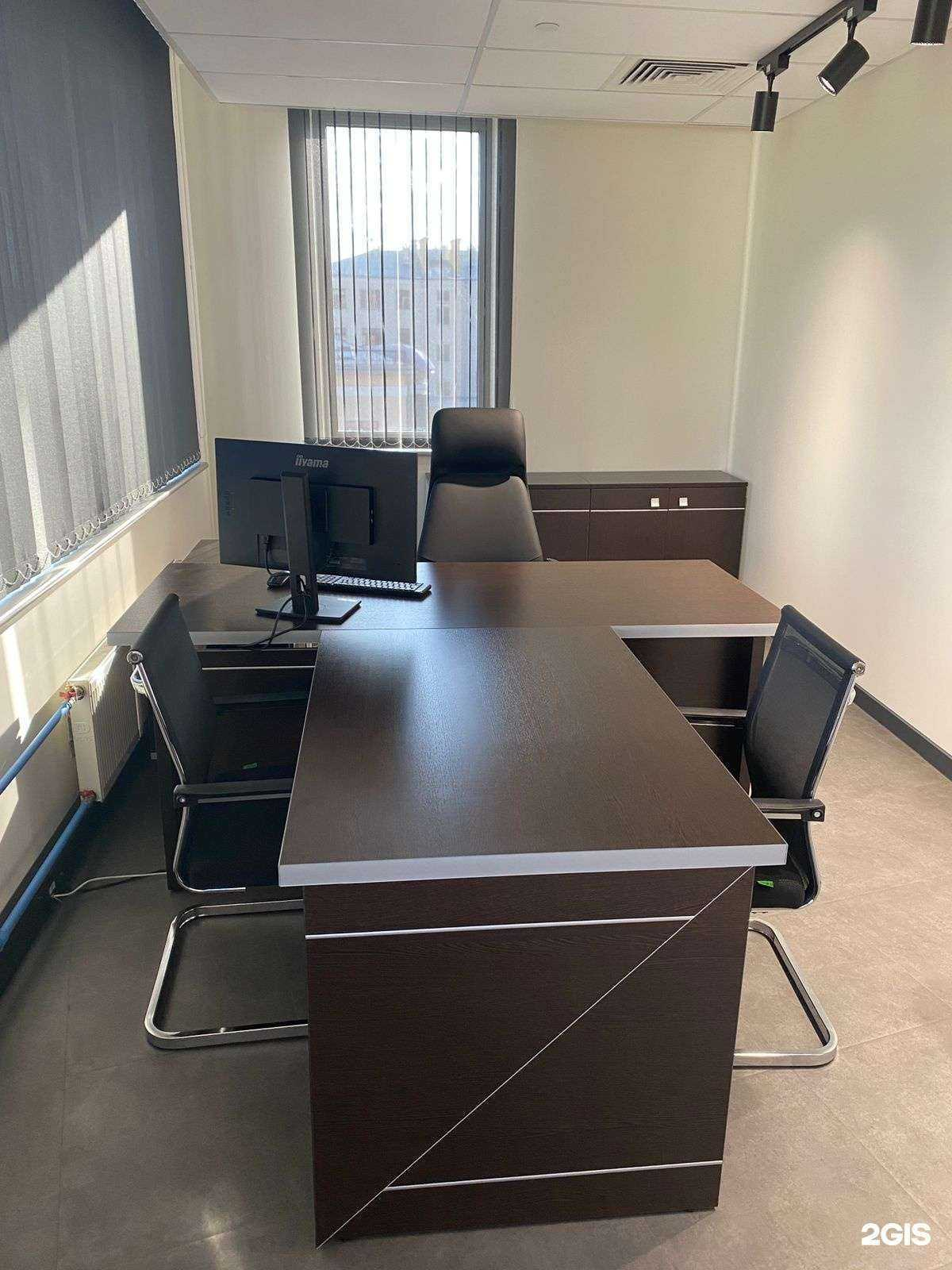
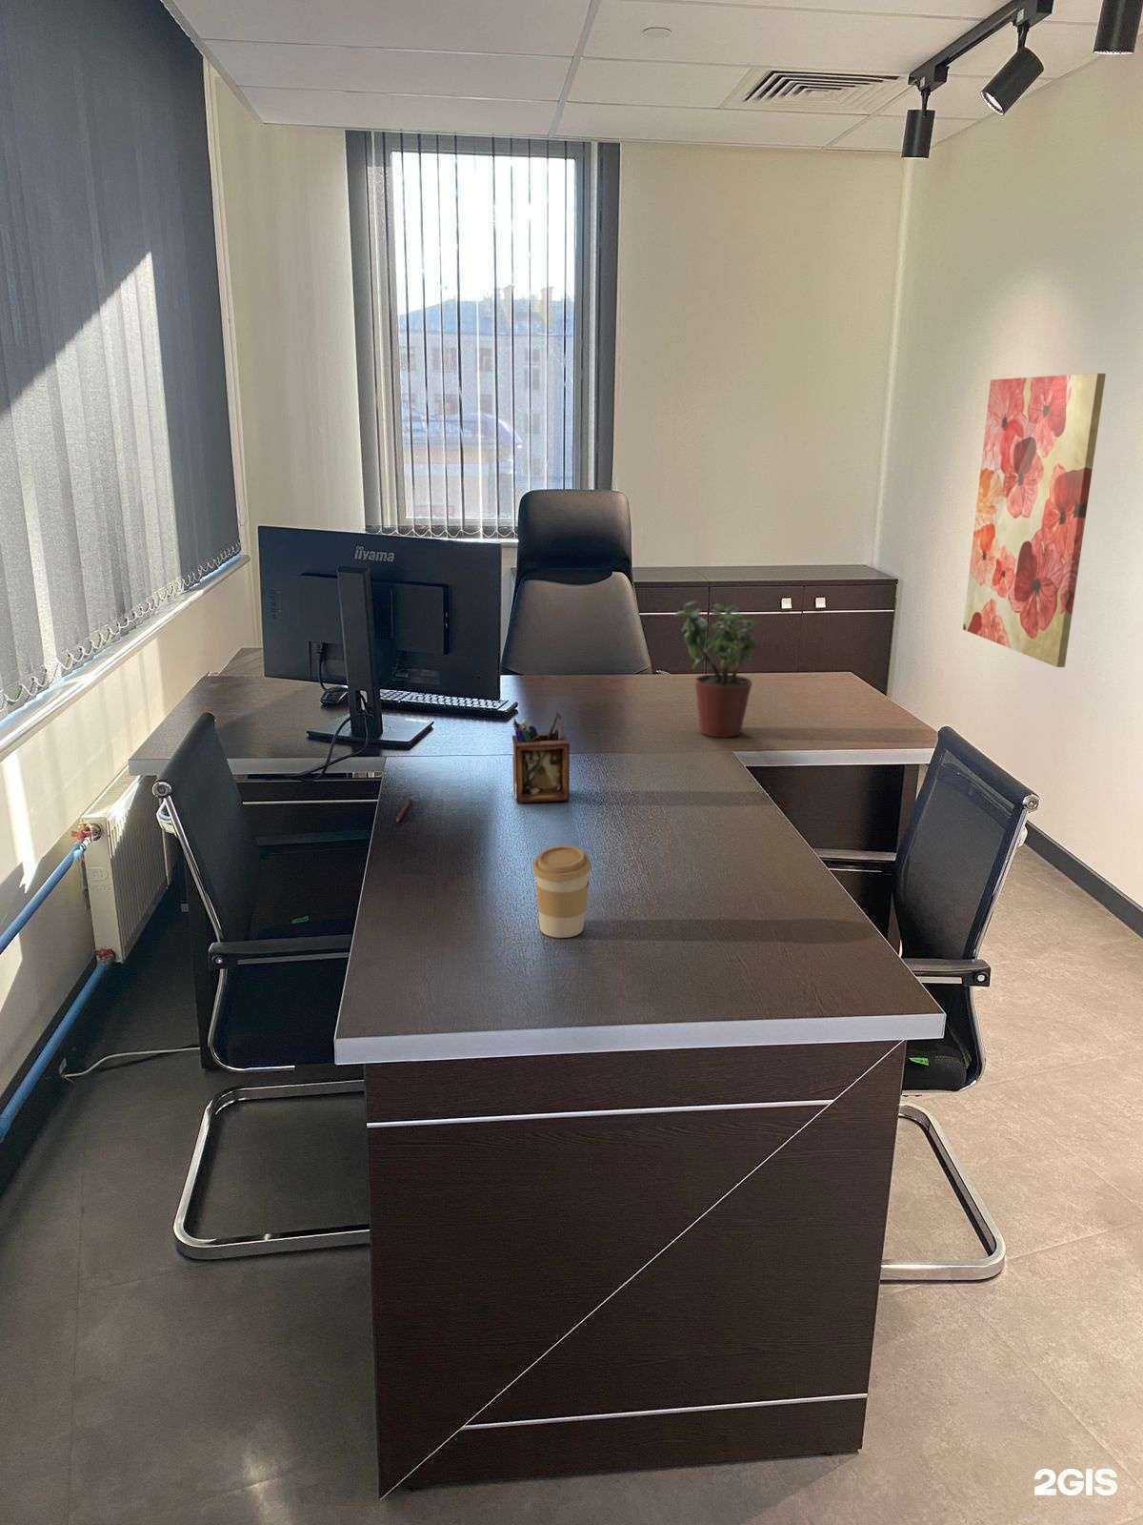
+ wall art (1025, 515)
+ desk organizer (540, 756)
+ coffee cup (561, 890)
+ pen (405, 807)
+ potted plant (722, 665)
